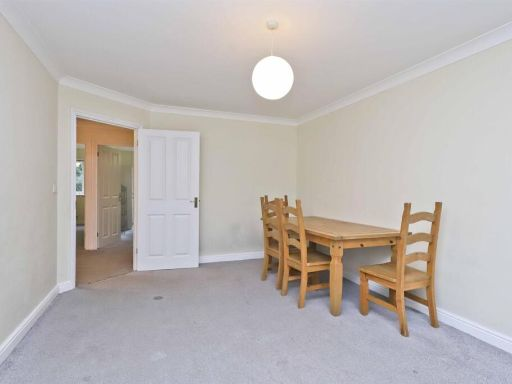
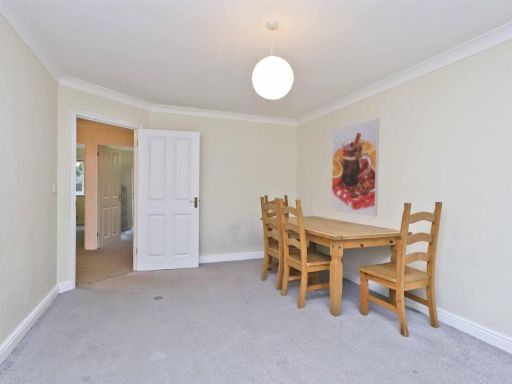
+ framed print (352, 169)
